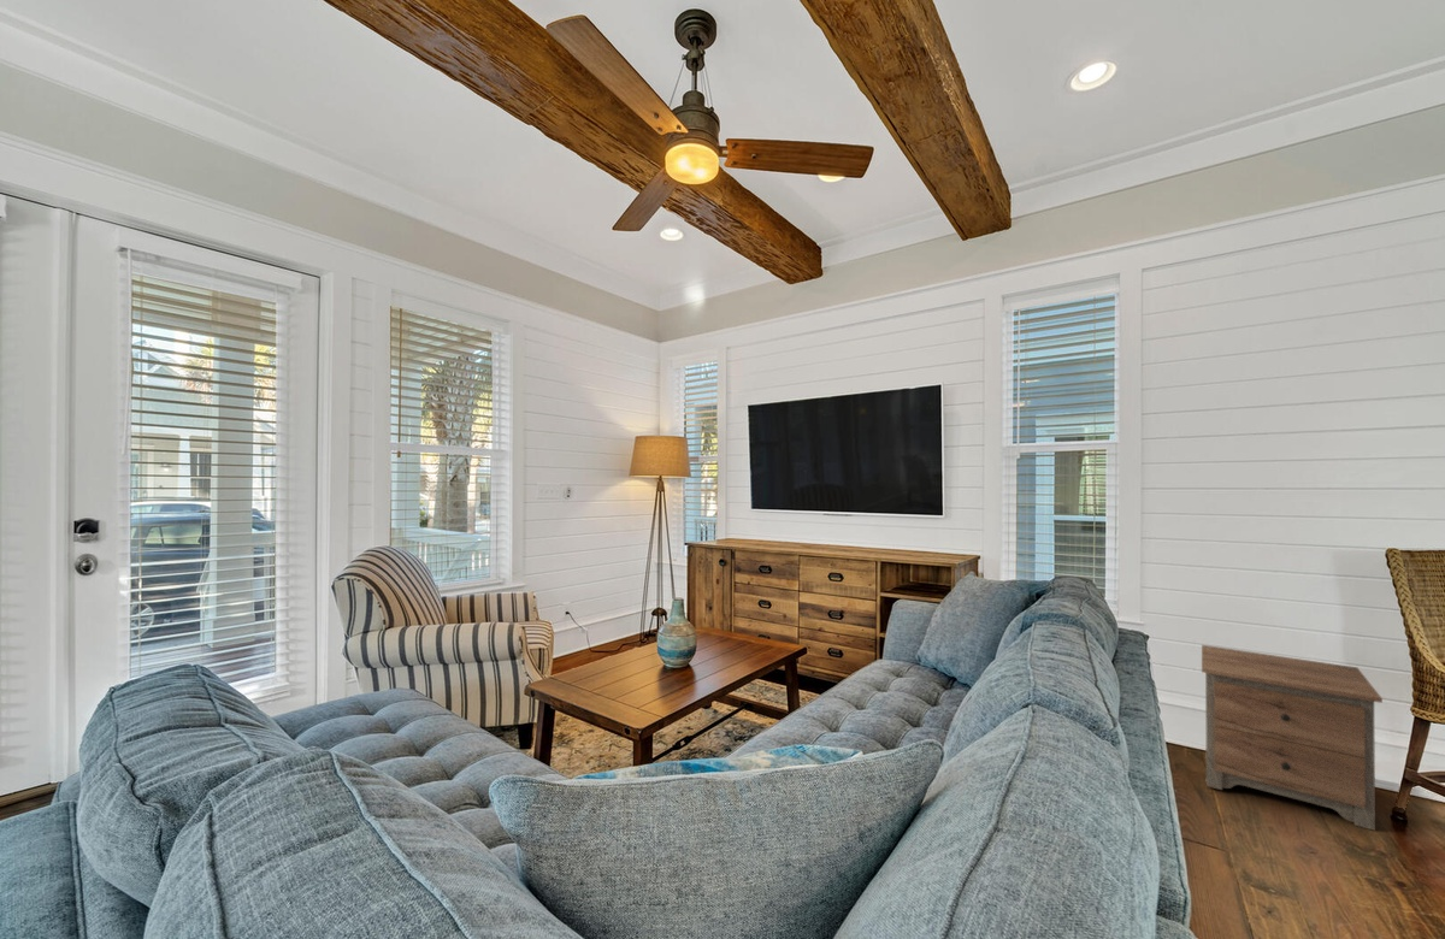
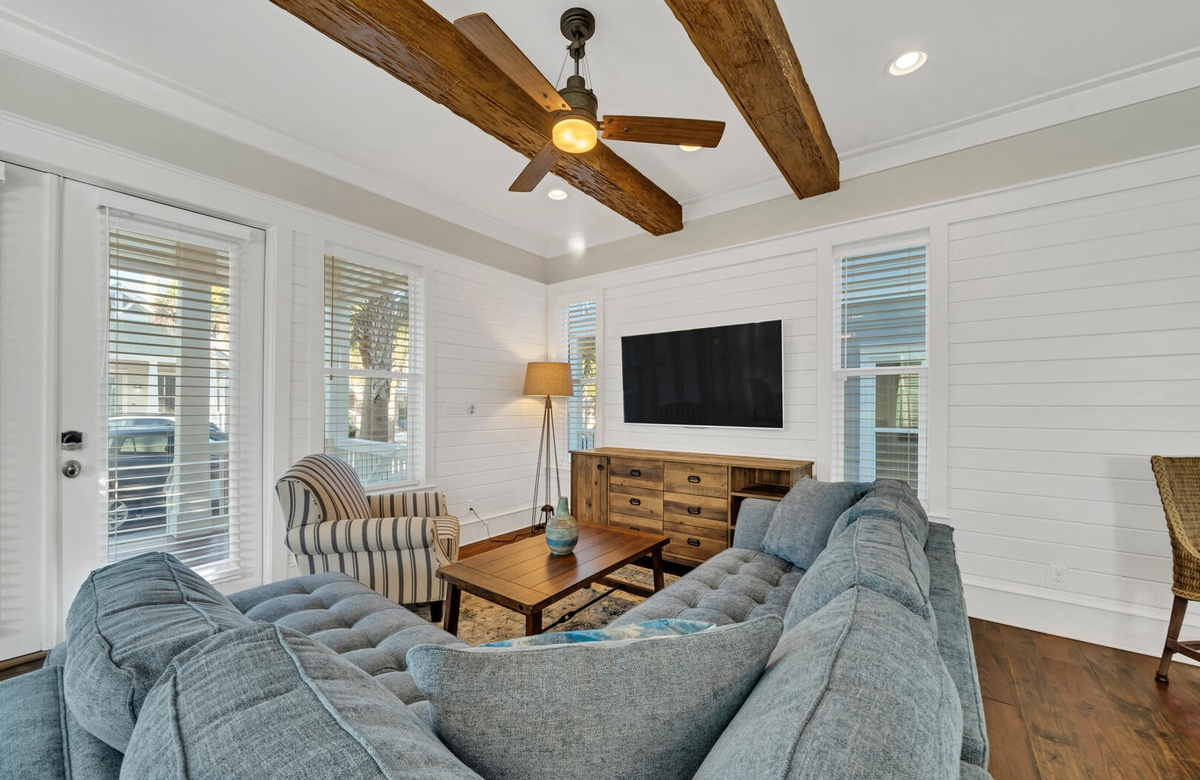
- nightstand (1280, 728)
